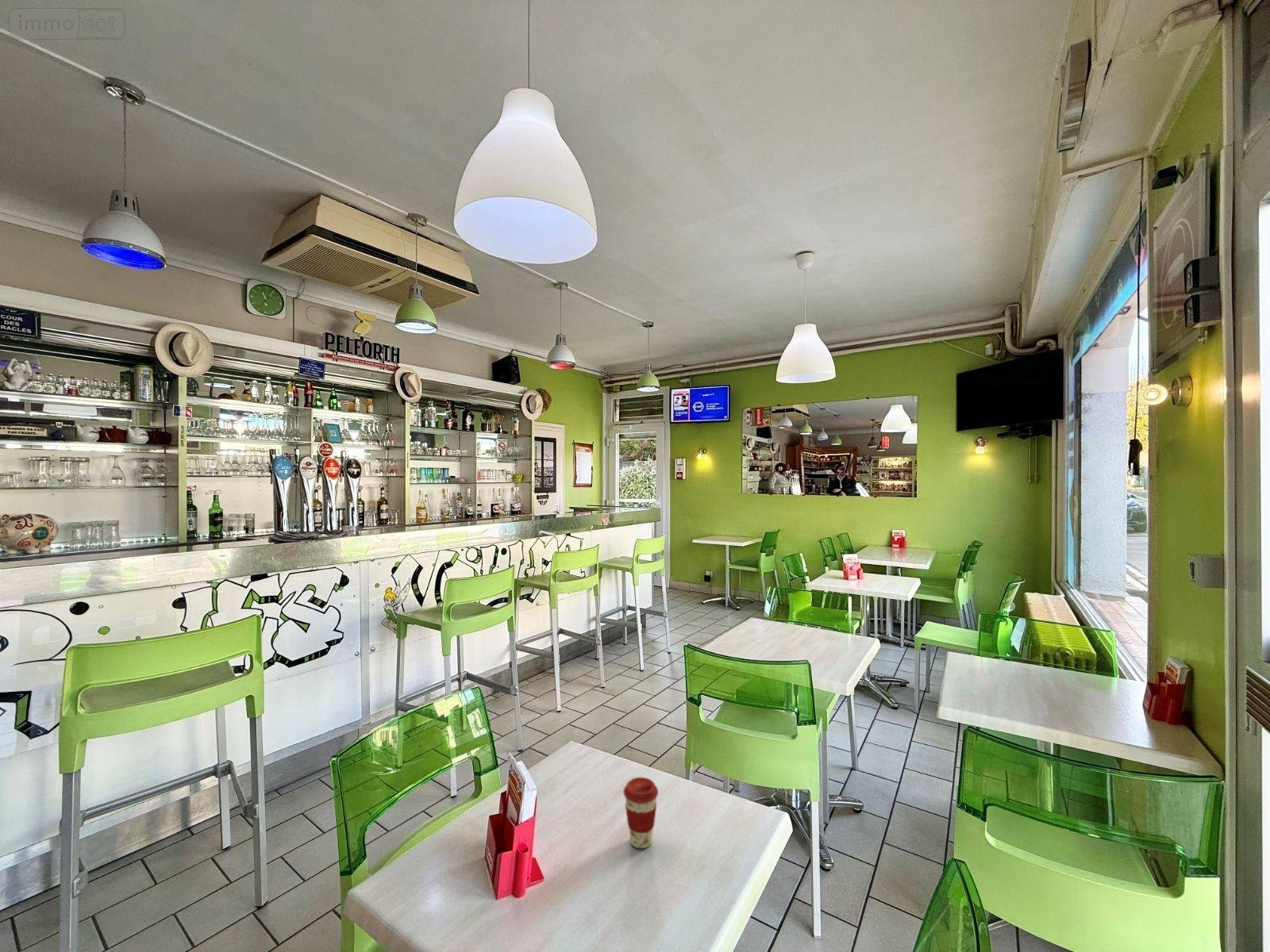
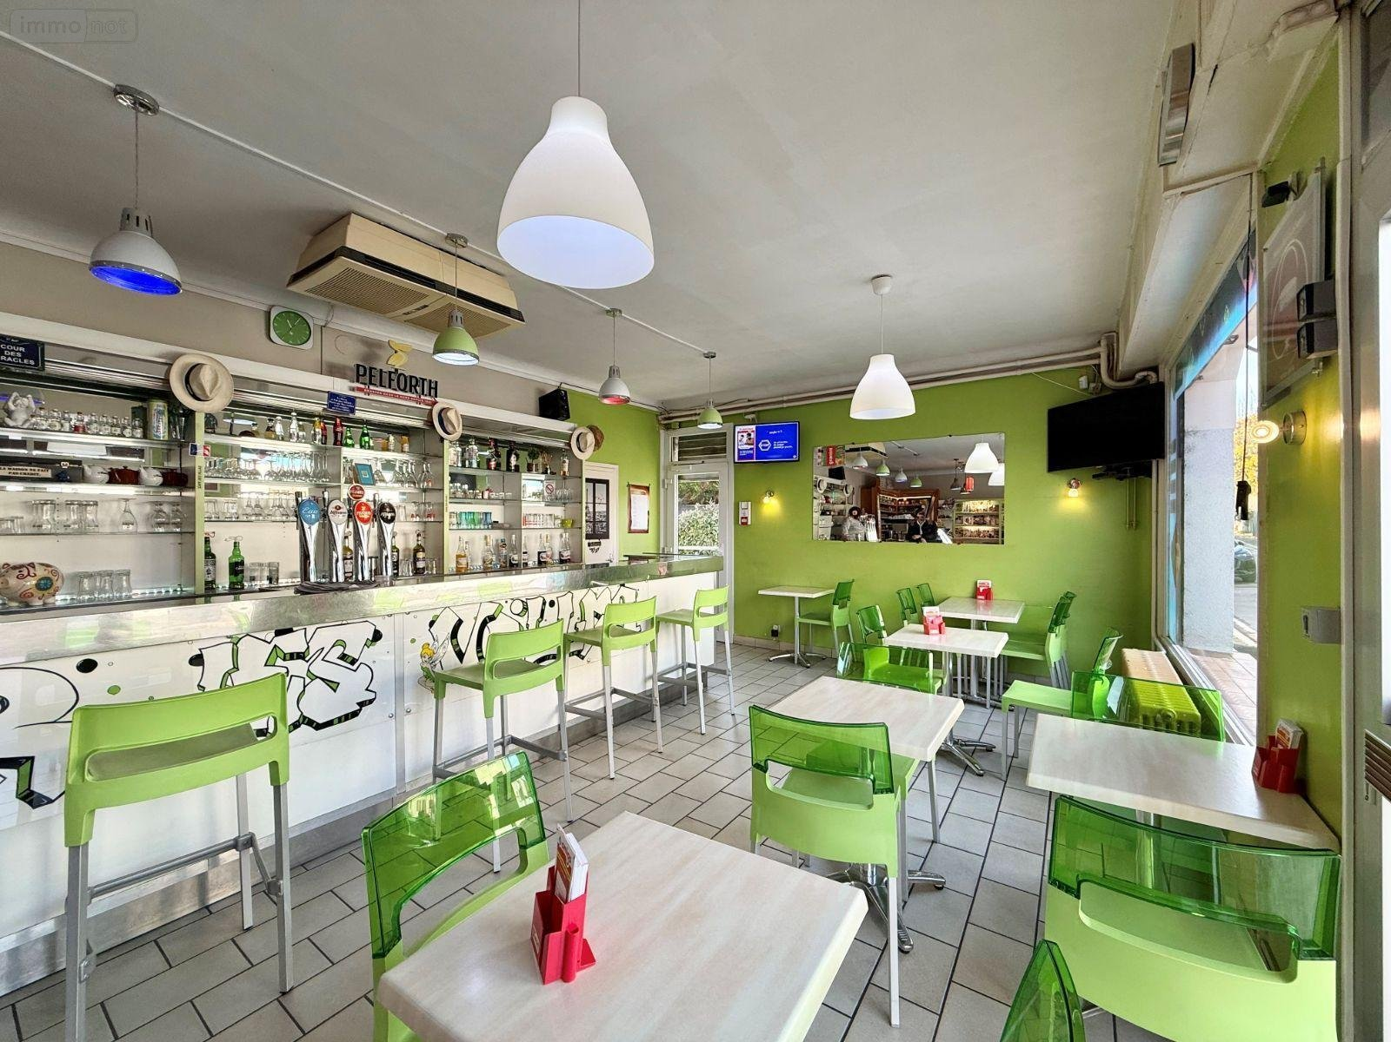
- coffee cup (641, 812)
